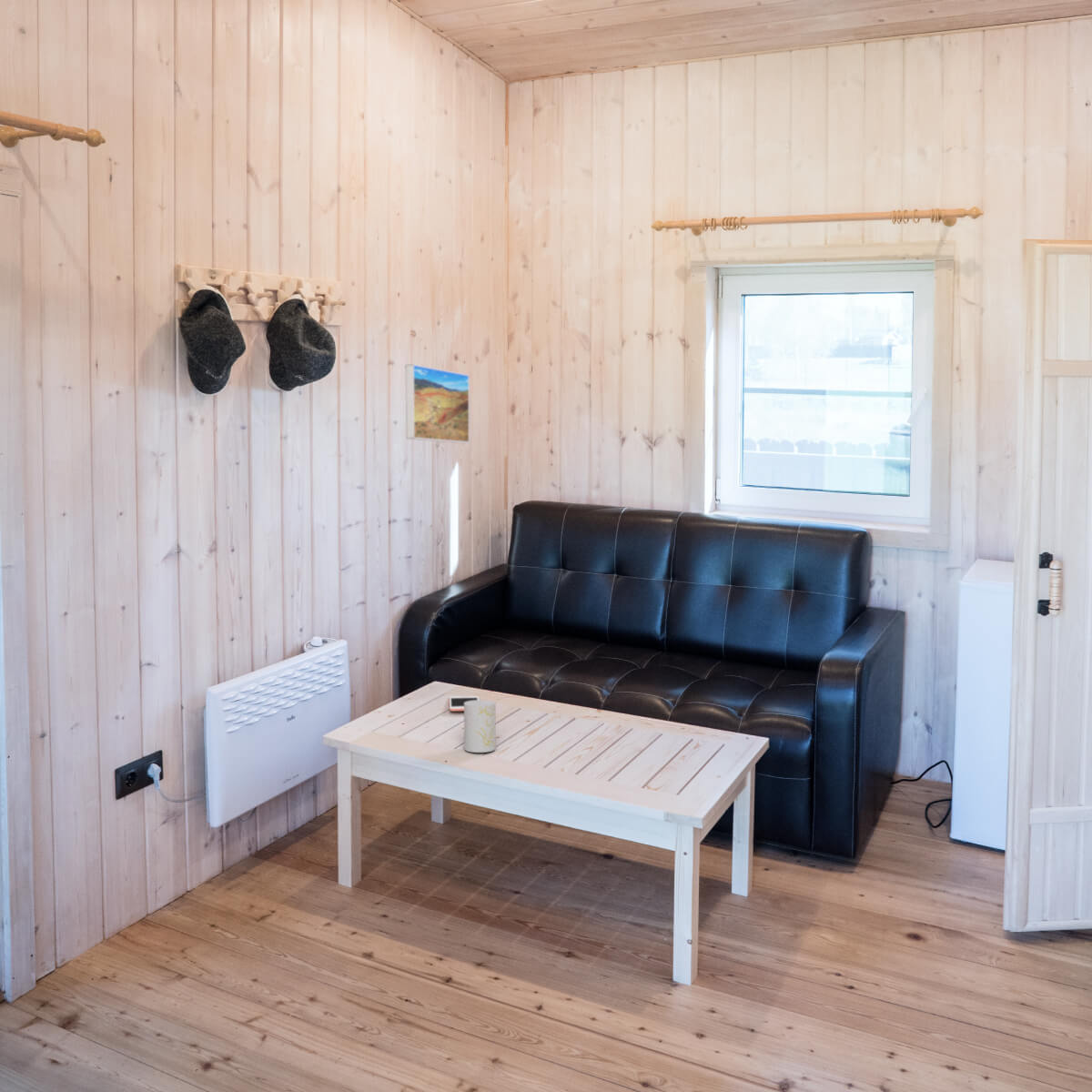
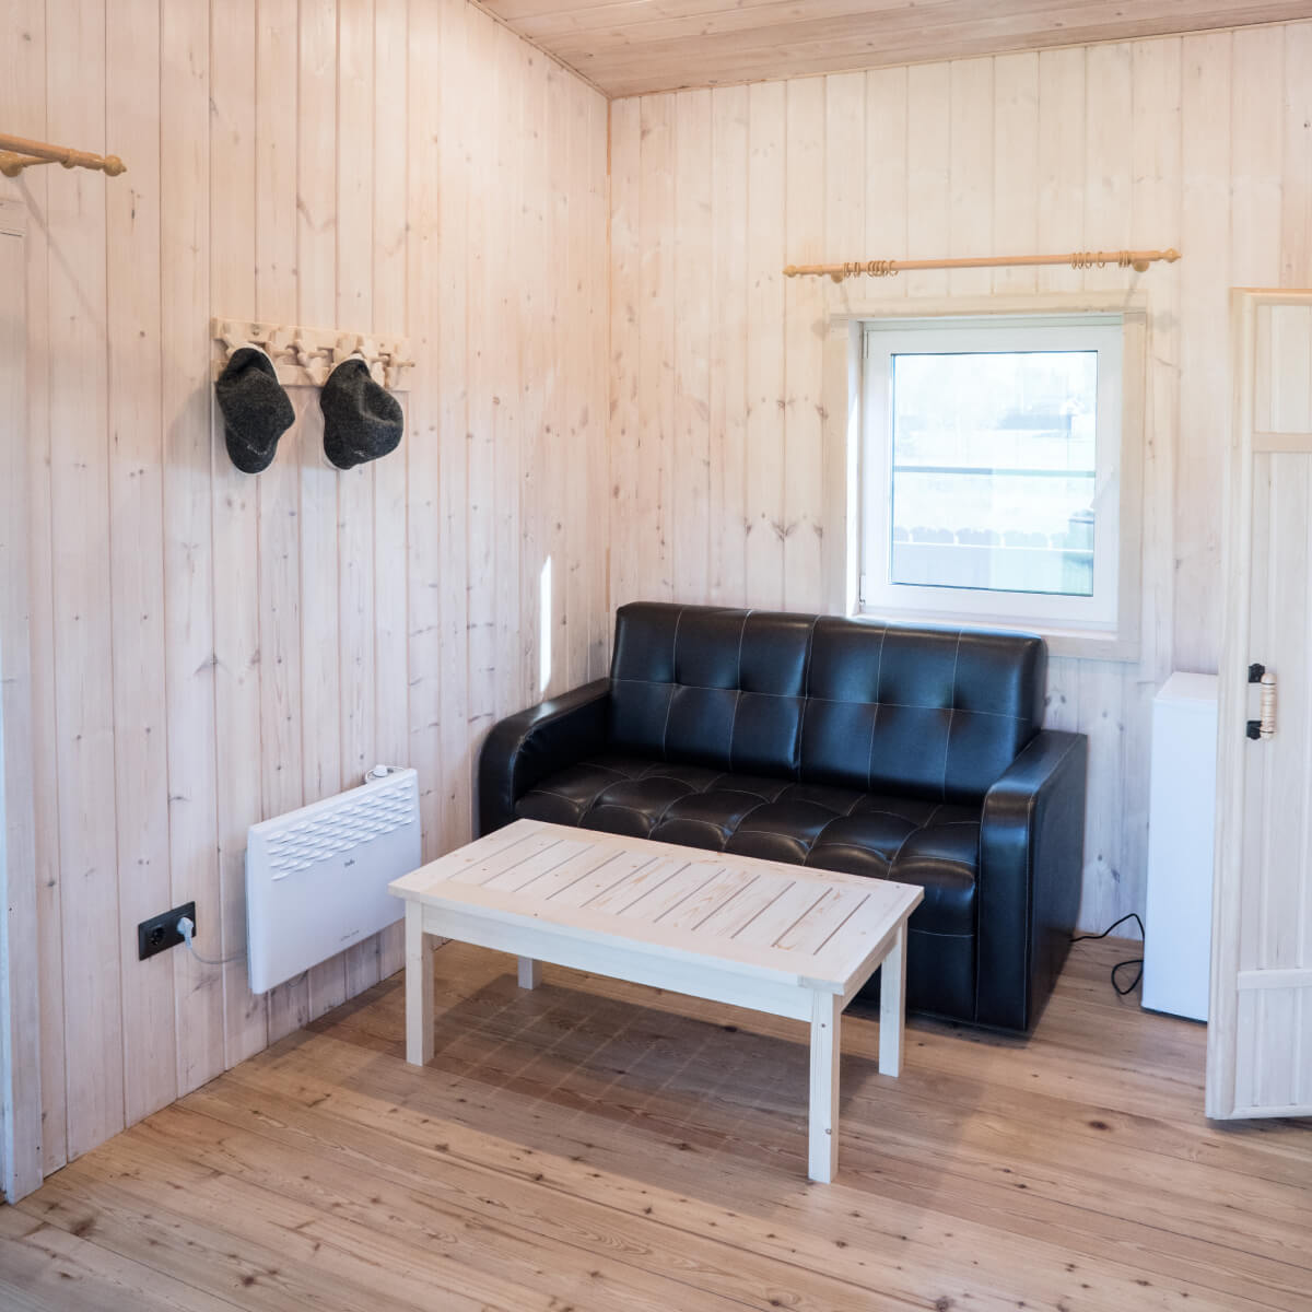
- cup (480, 725)
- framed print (439, 405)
- cell phone (463, 703)
